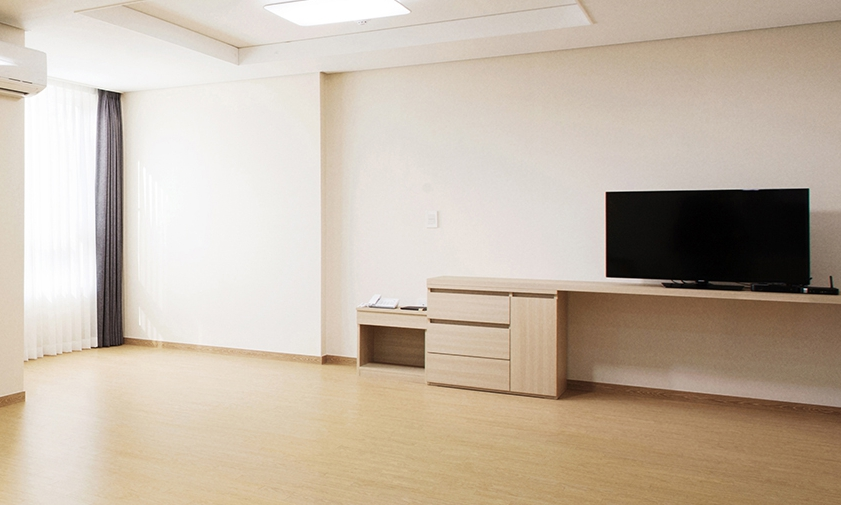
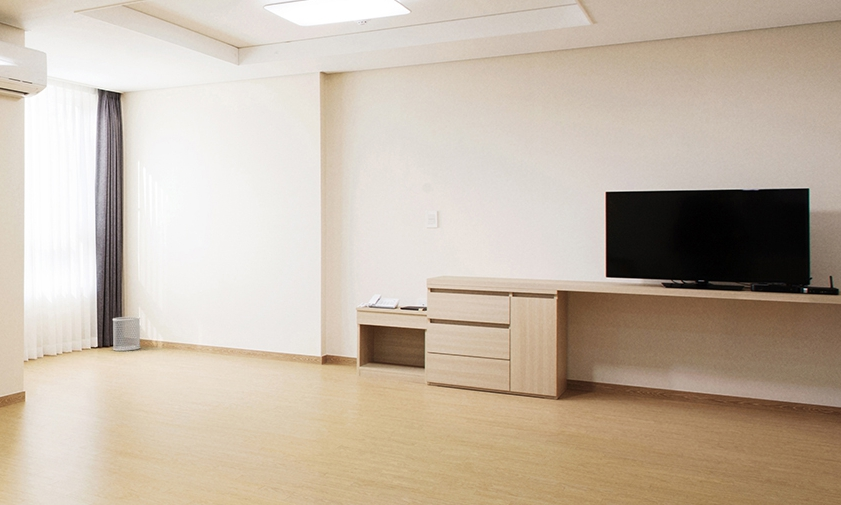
+ wastebasket (126, 333)
